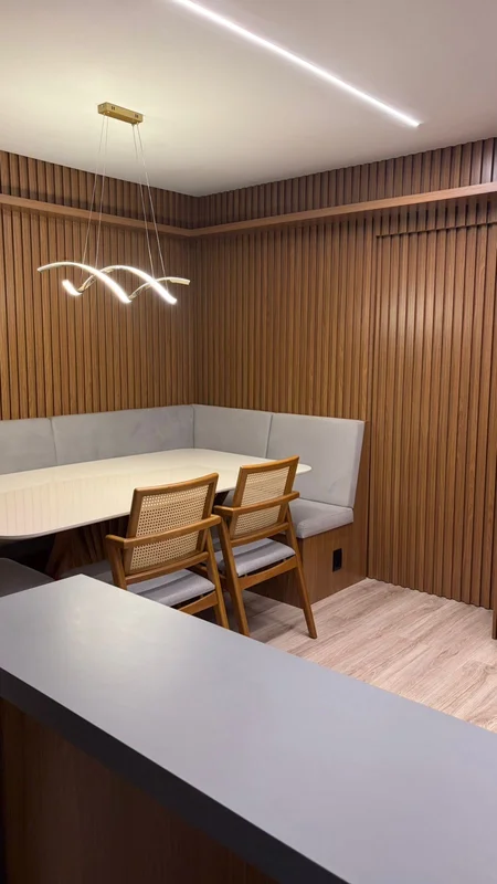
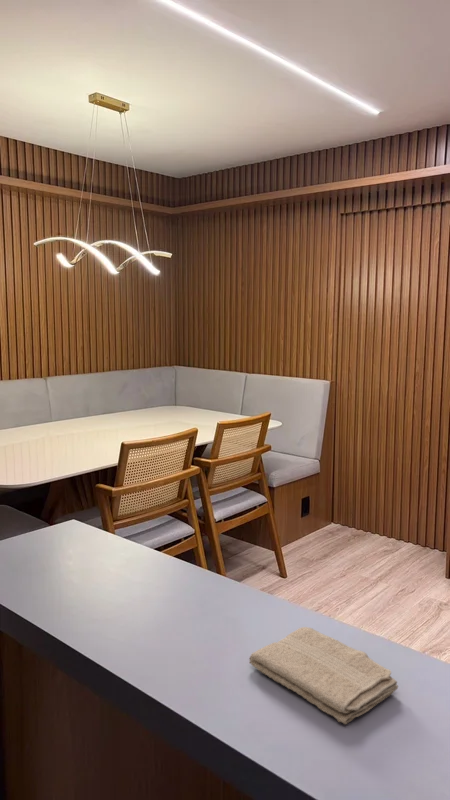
+ washcloth (321, 668)
